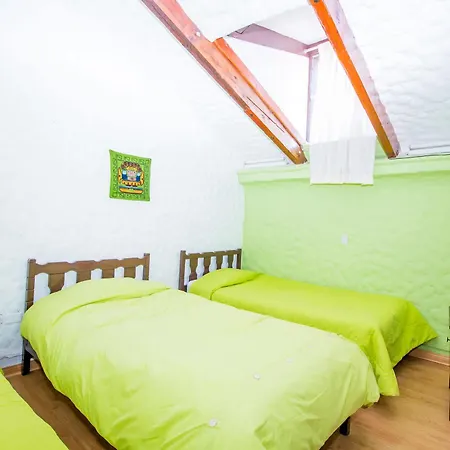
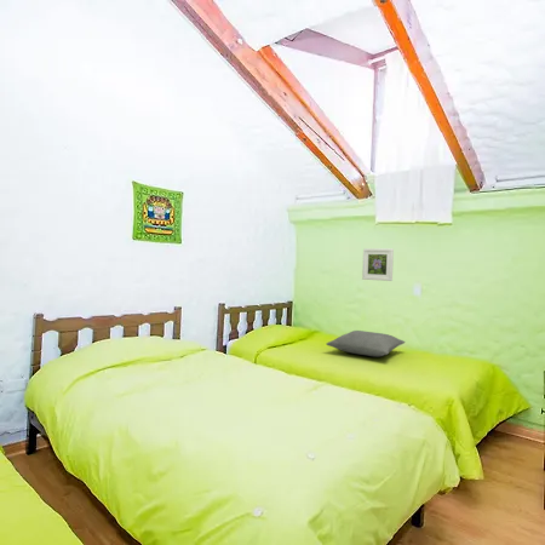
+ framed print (377, 264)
+ pillow (366, 343)
